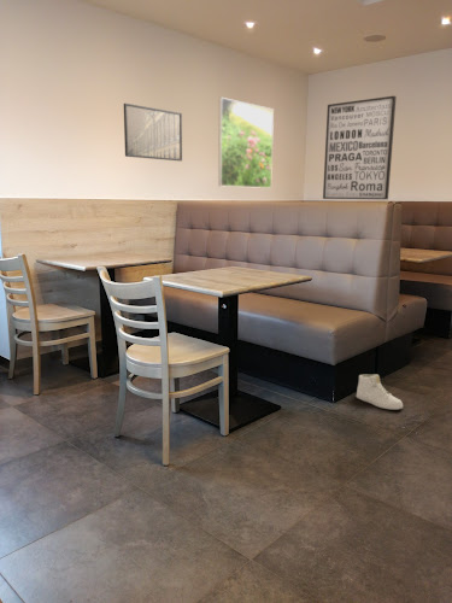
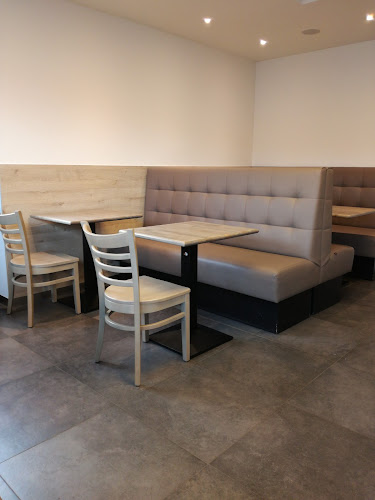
- sneaker (378, 390)
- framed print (154, 134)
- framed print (247, 146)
- wall art (357, 151)
